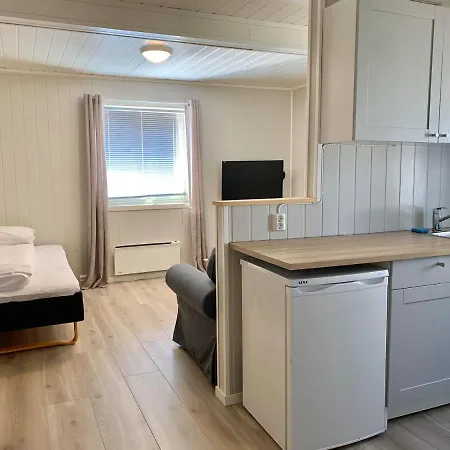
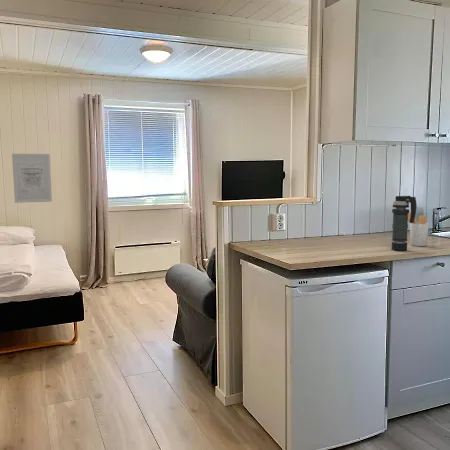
+ wall art (32, 178)
+ smoke grenade (403, 223)
+ utensil holder (415, 228)
